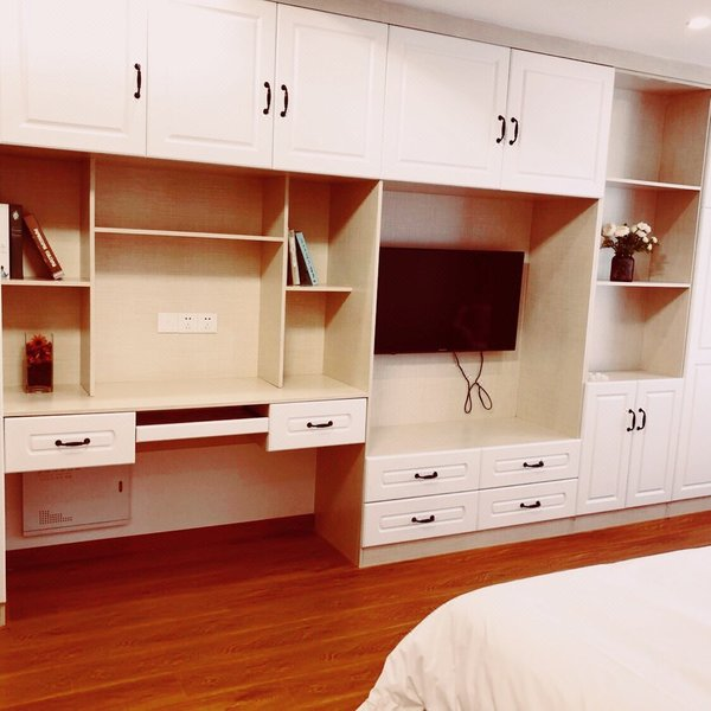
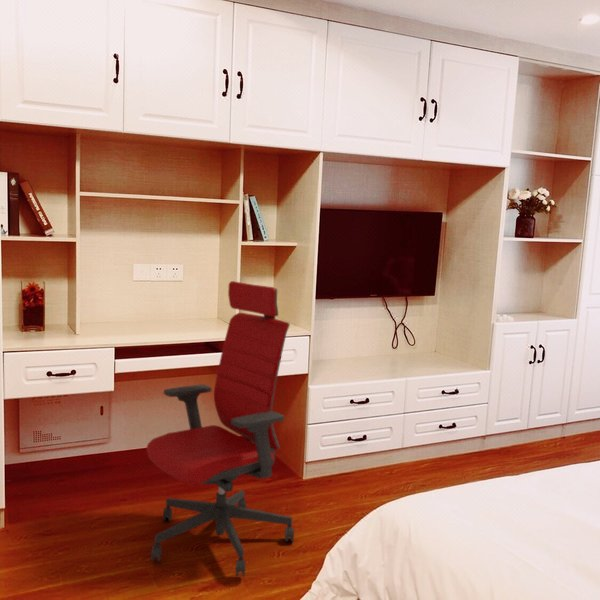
+ office chair (218, 415)
